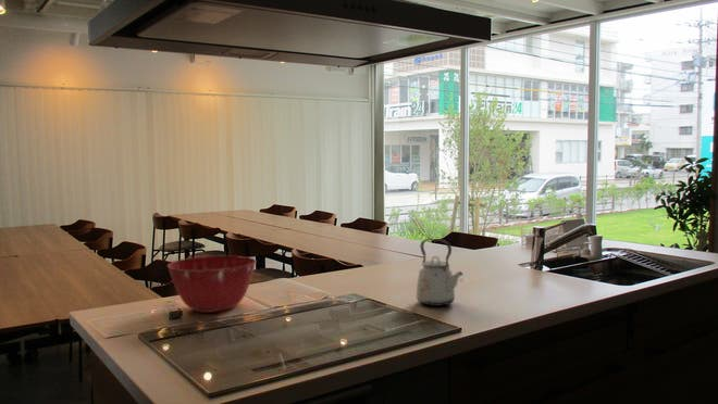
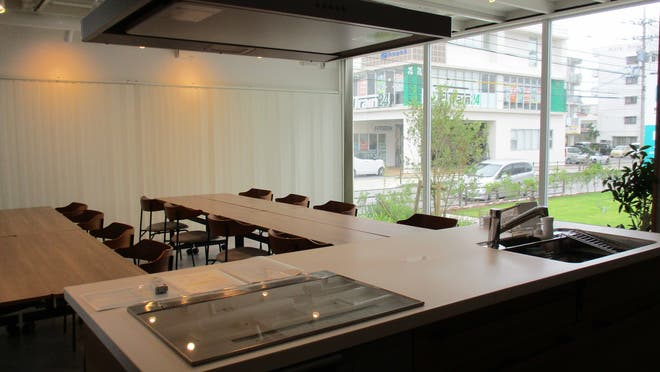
- kettle (441, 272)
- mixing bowl (212, 285)
